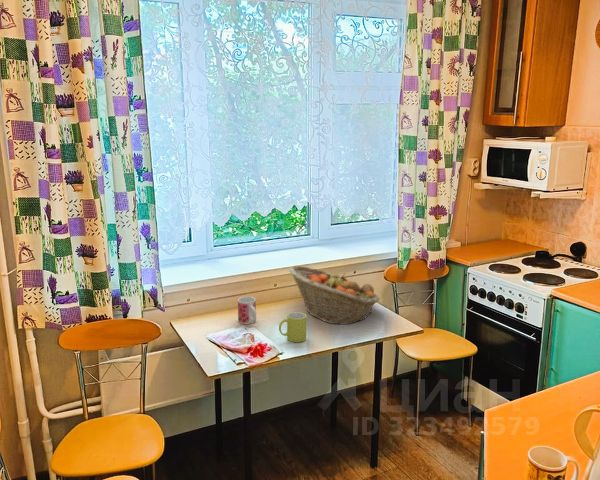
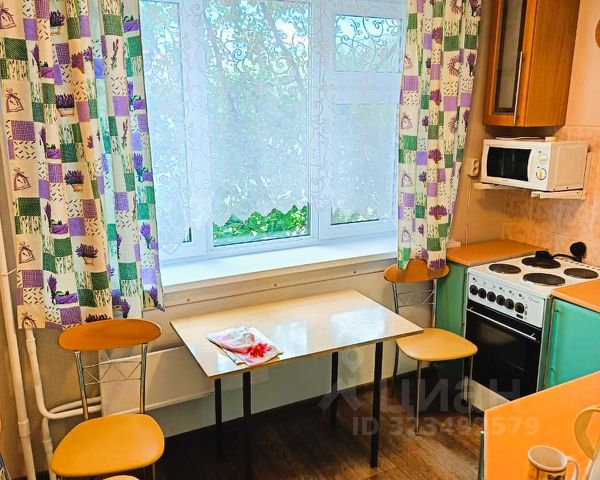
- fruit basket (332, 290)
- mug (292, 327)
- mug (248, 311)
